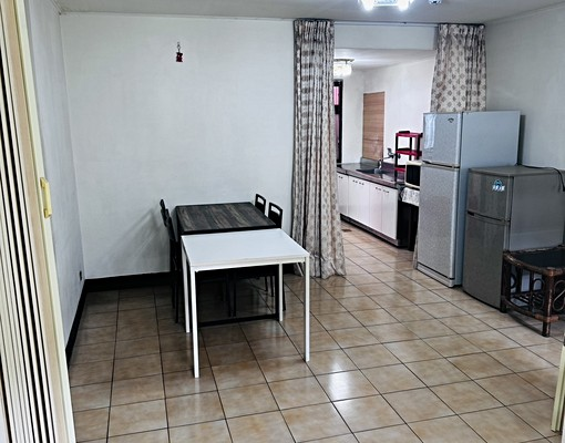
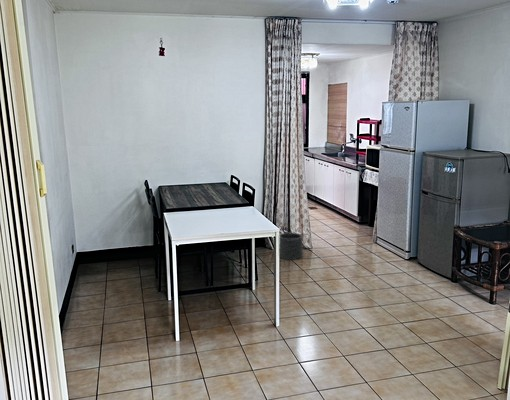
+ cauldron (290, 246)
